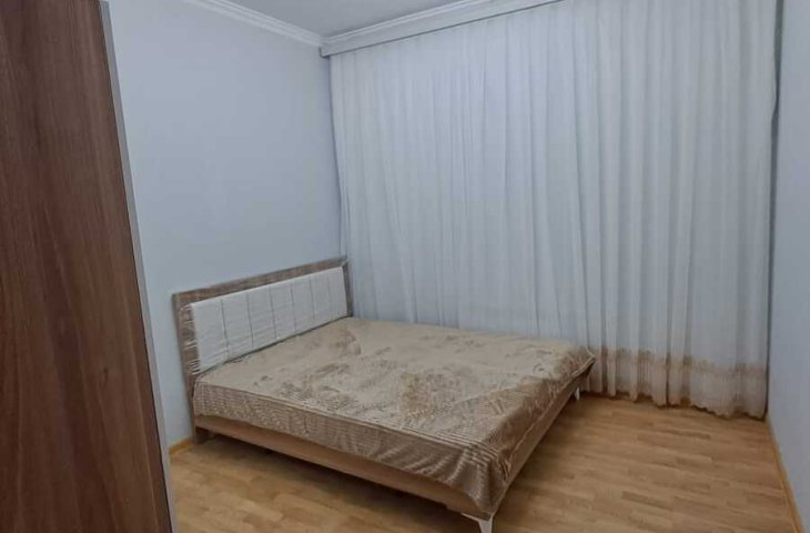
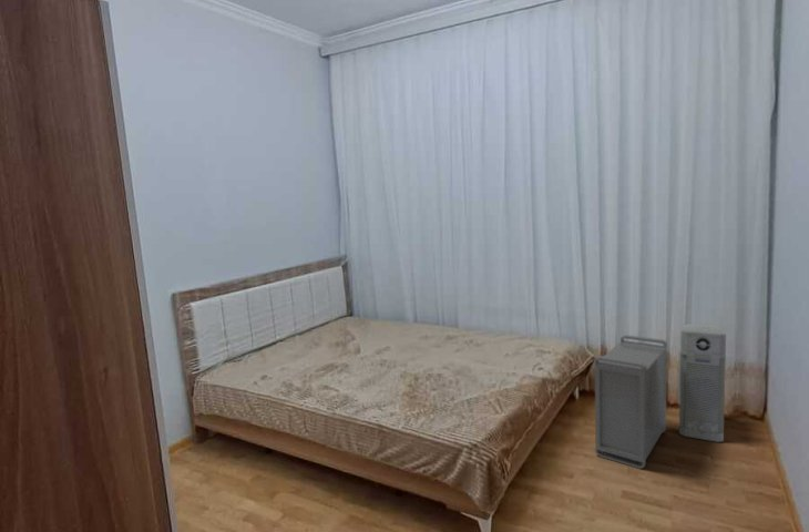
+ storage bin (632, 396)
+ air purifier (700, 378)
